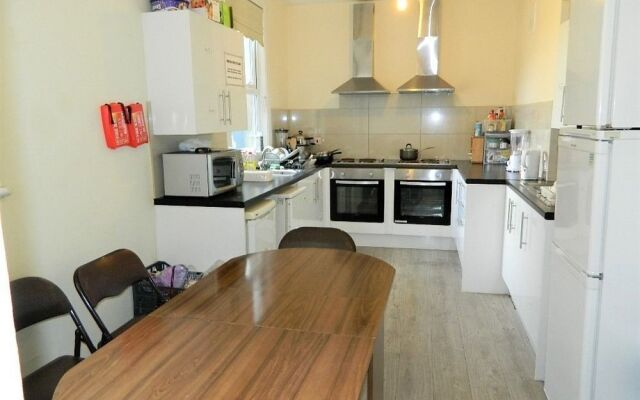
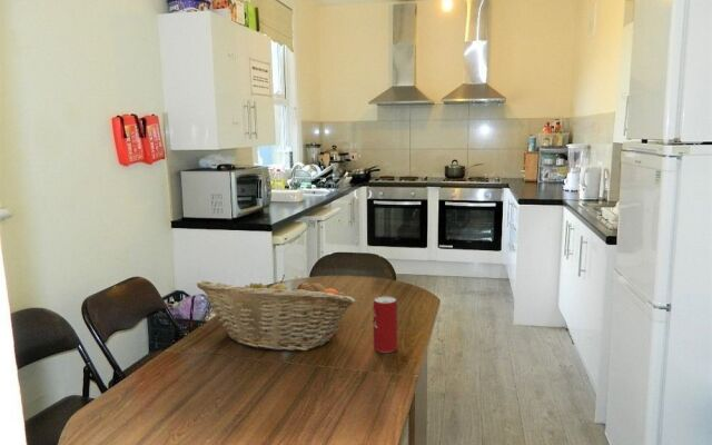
+ beverage can (385, 324)
+ fruit basket (276, 304)
